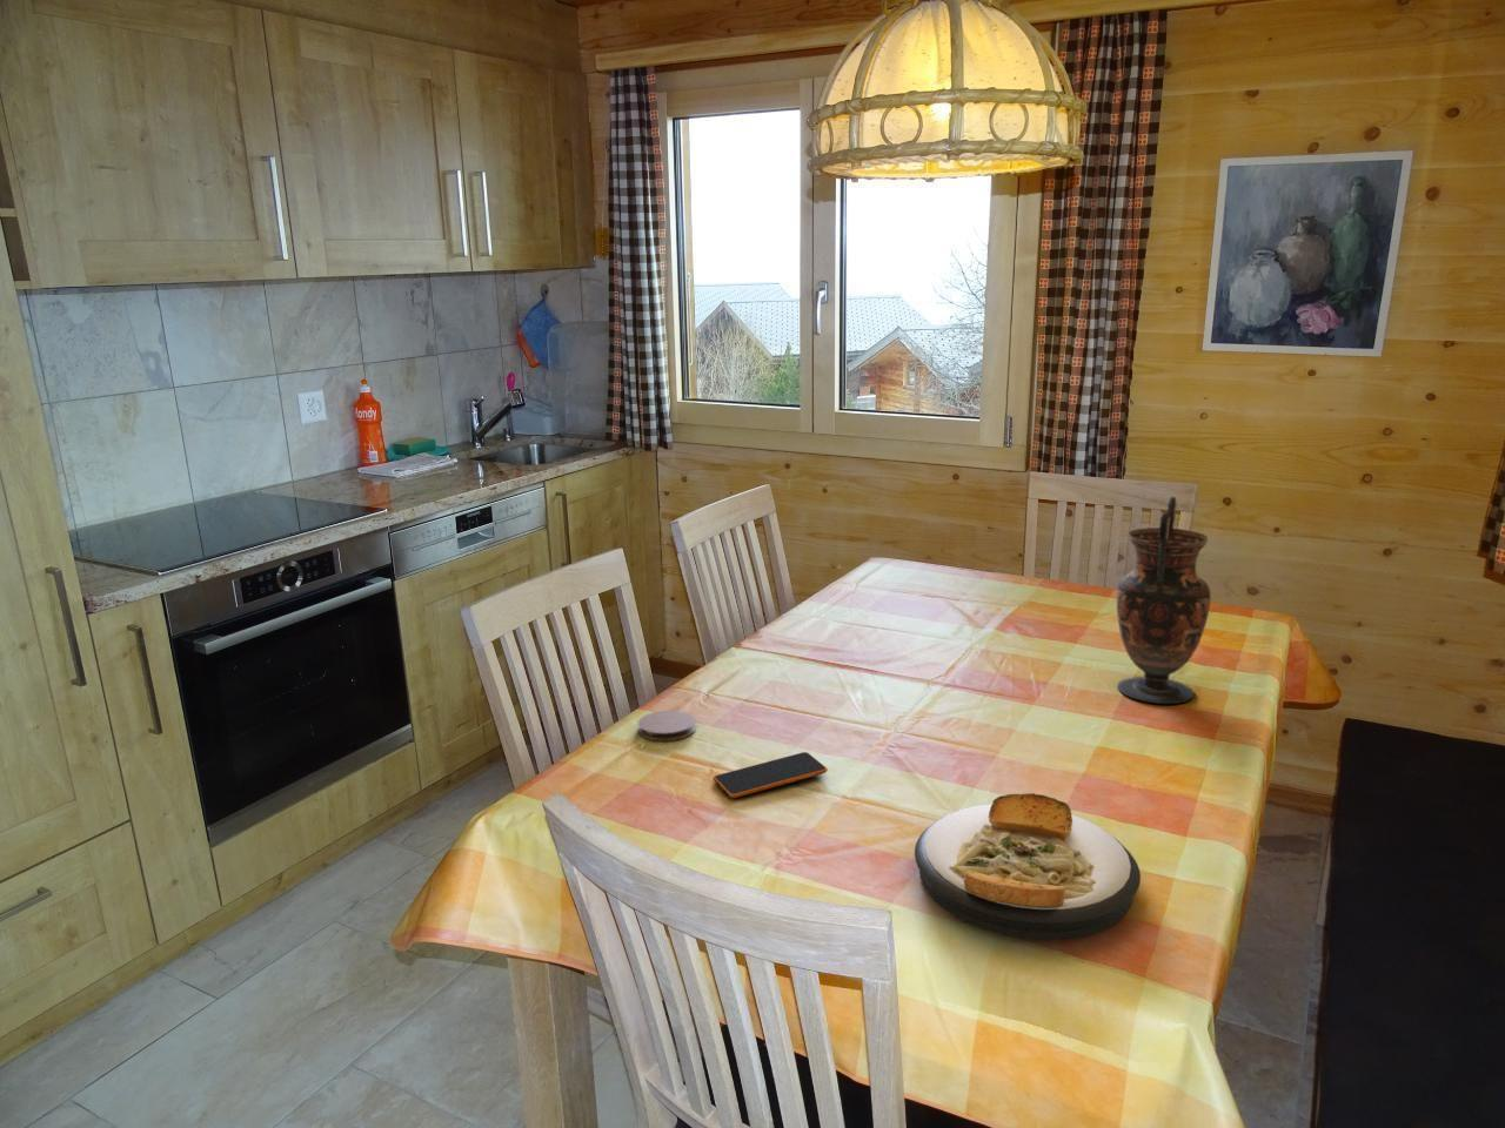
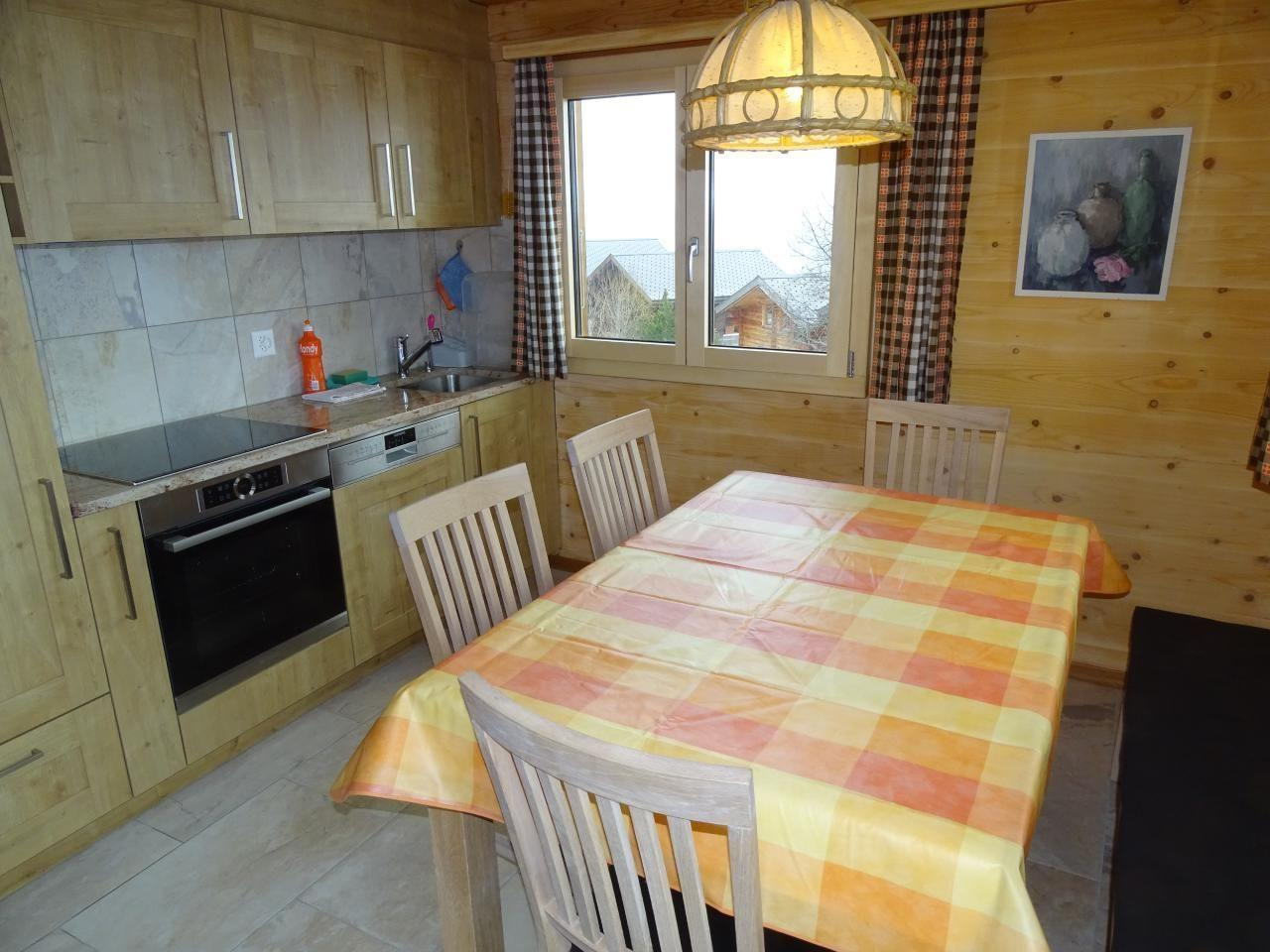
- smartphone (770, 775)
- coaster (667, 725)
- plate (1024, 857)
- vase (1161, 600)
